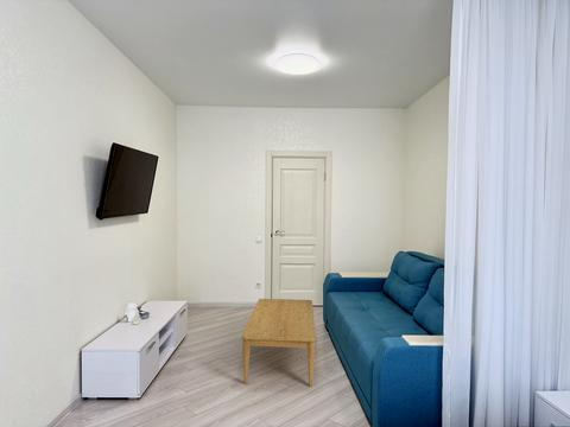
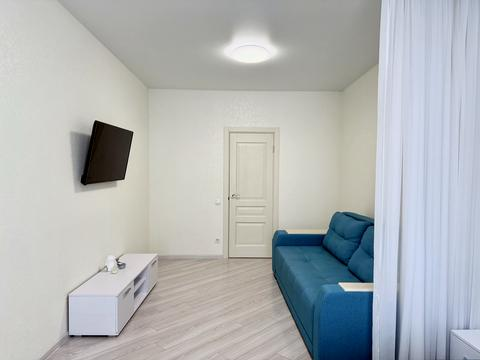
- coffee table (281, 334)
